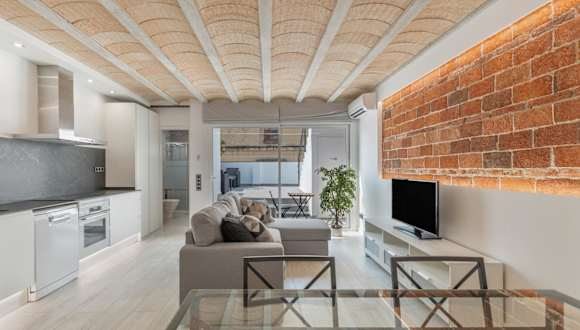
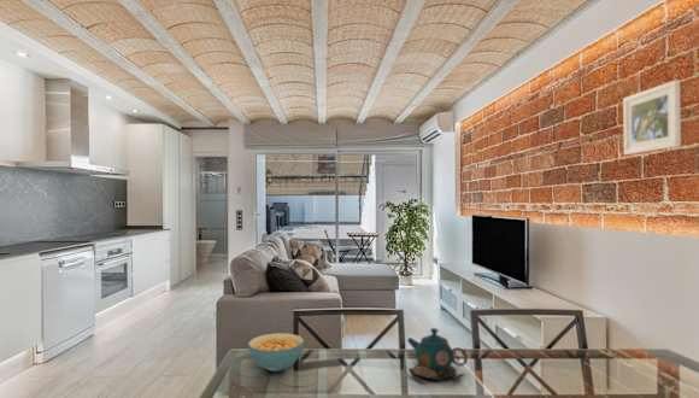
+ cereal bowl (276, 355)
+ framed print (650, 119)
+ teapot (434, 350)
